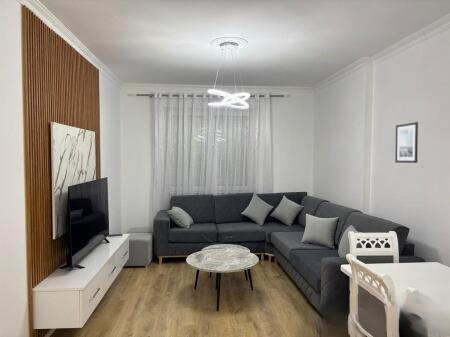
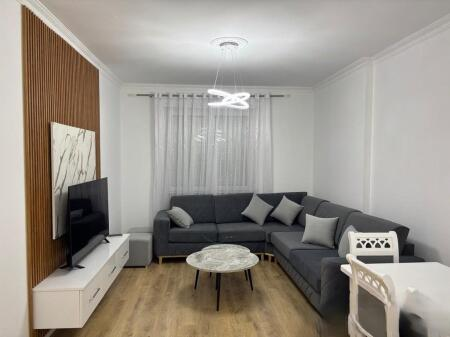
- wall art (406, 143)
